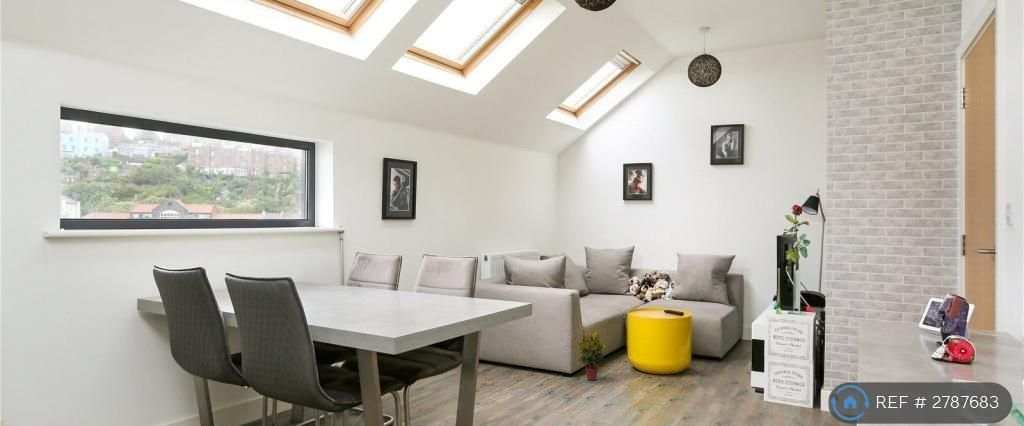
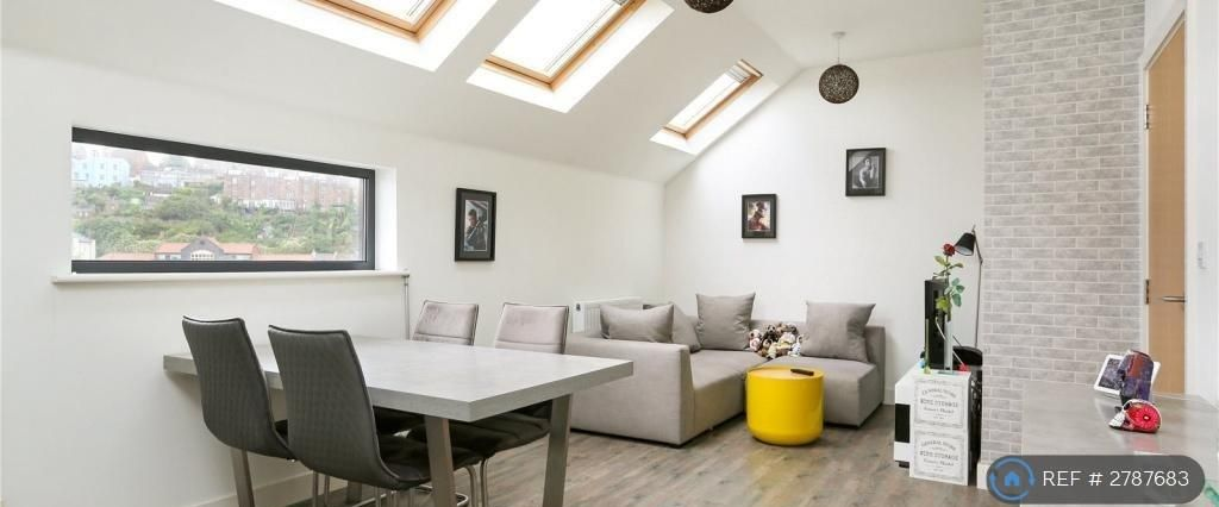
- potted plant (592, 354)
